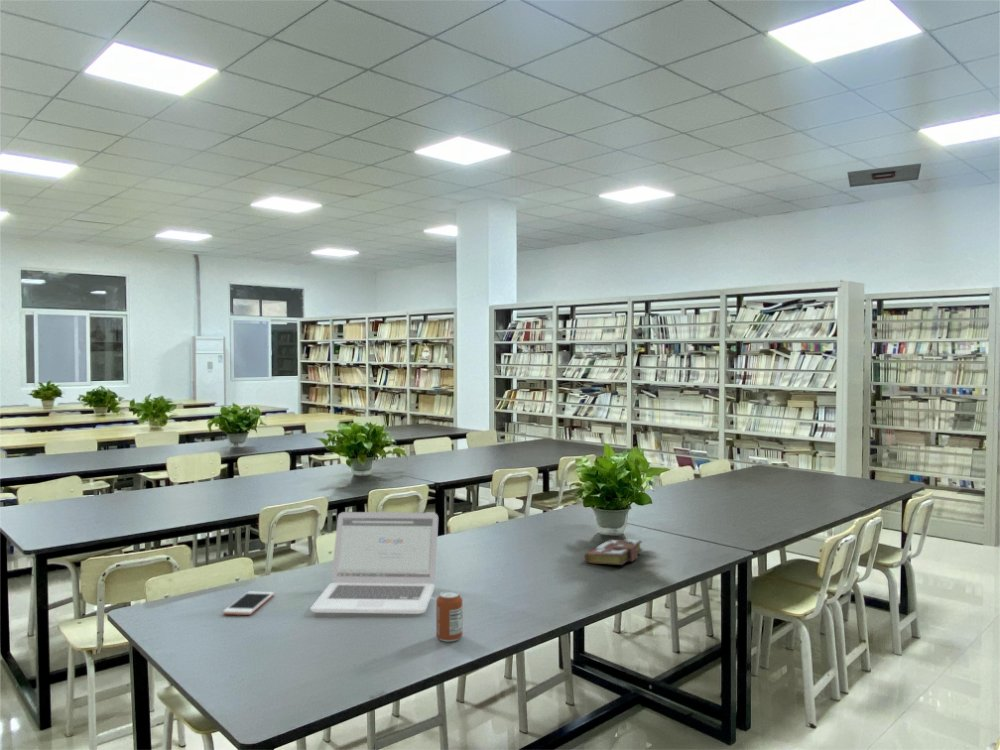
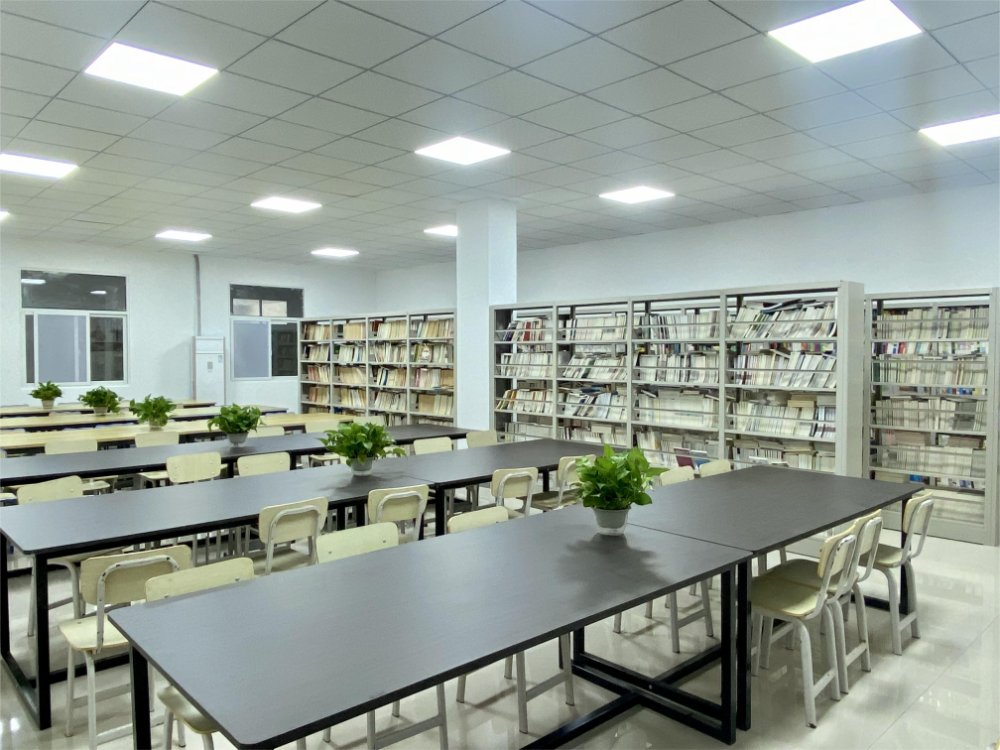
- laptop (378, 559)
- can (449, 615)
- book (615, 550)
- cell phone (249, 602)
- ceiling vent (883, 175)
